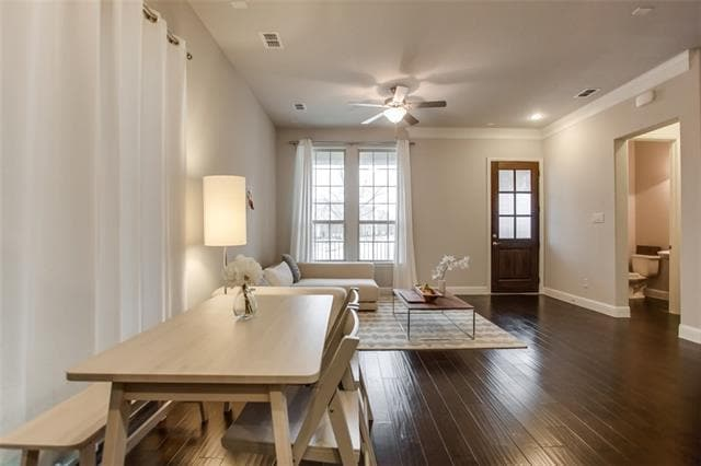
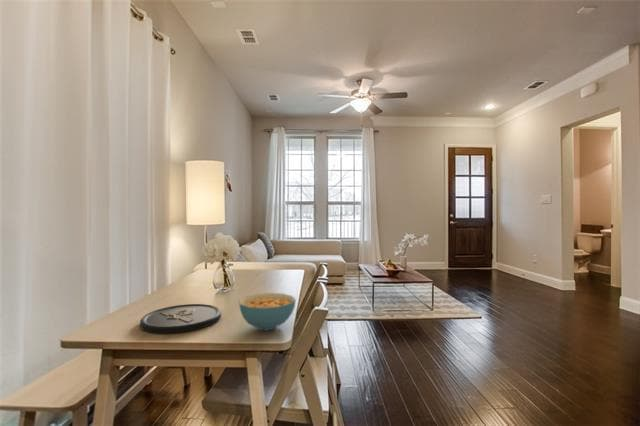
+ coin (182, 317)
+ cereal bowl (267, 313)
